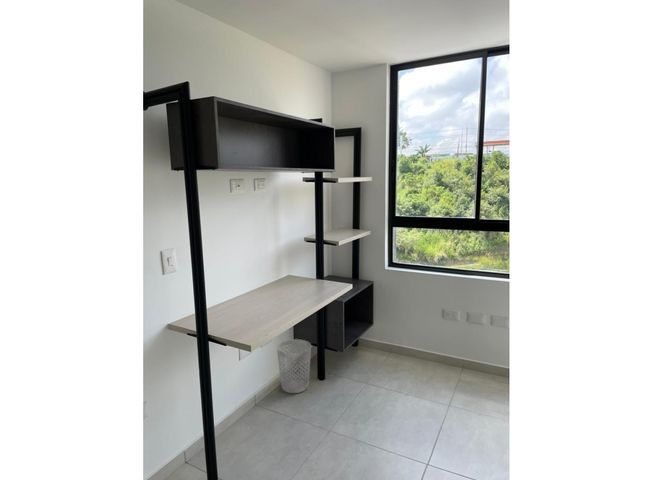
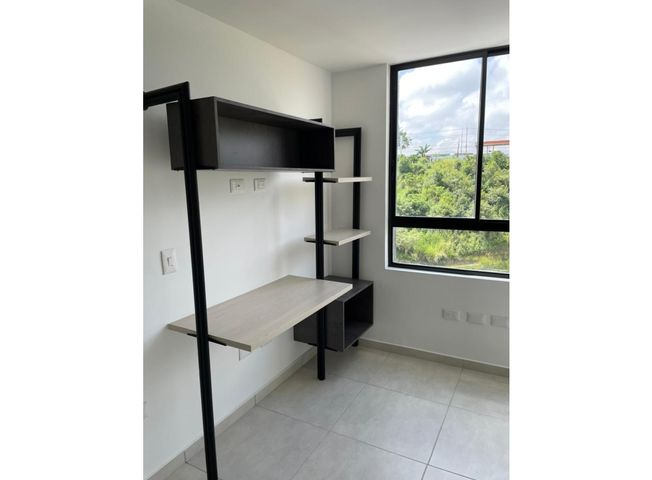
- wastebasket (294, 366)
